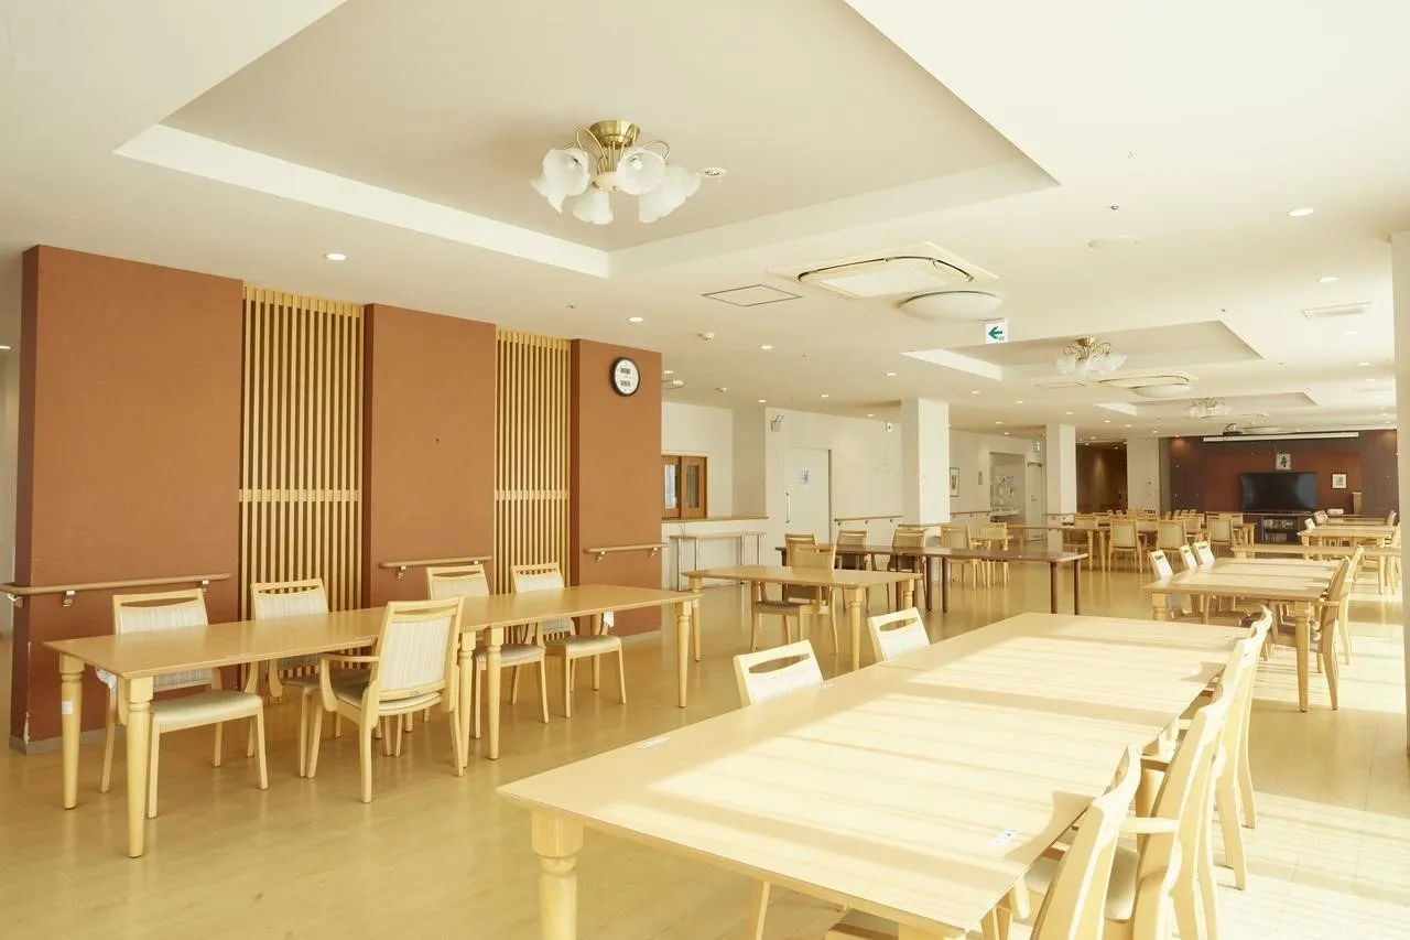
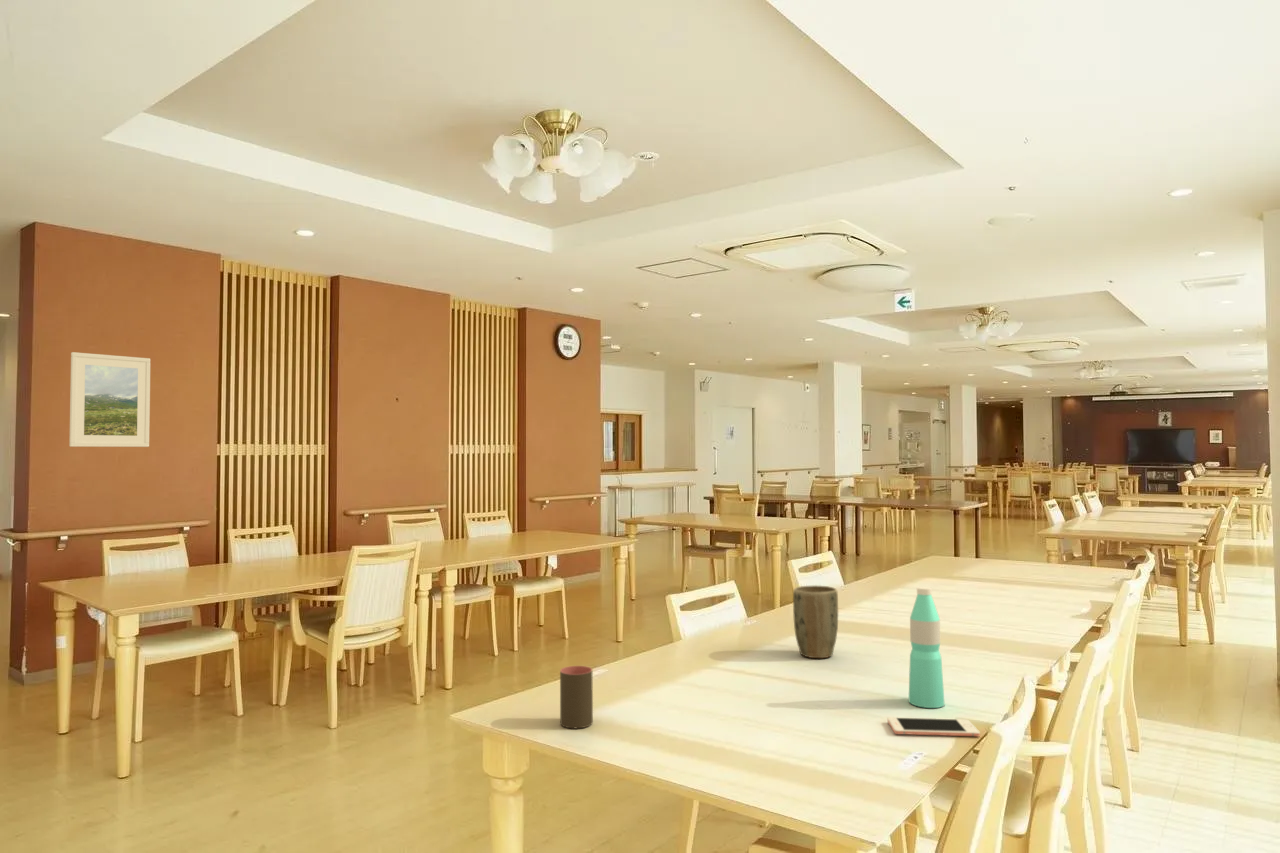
+ plant pot (816, 621)
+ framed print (111, 400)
+ water bottle (925, 645)
+ cell phone (932, 726)
+ cup (576, 696)
